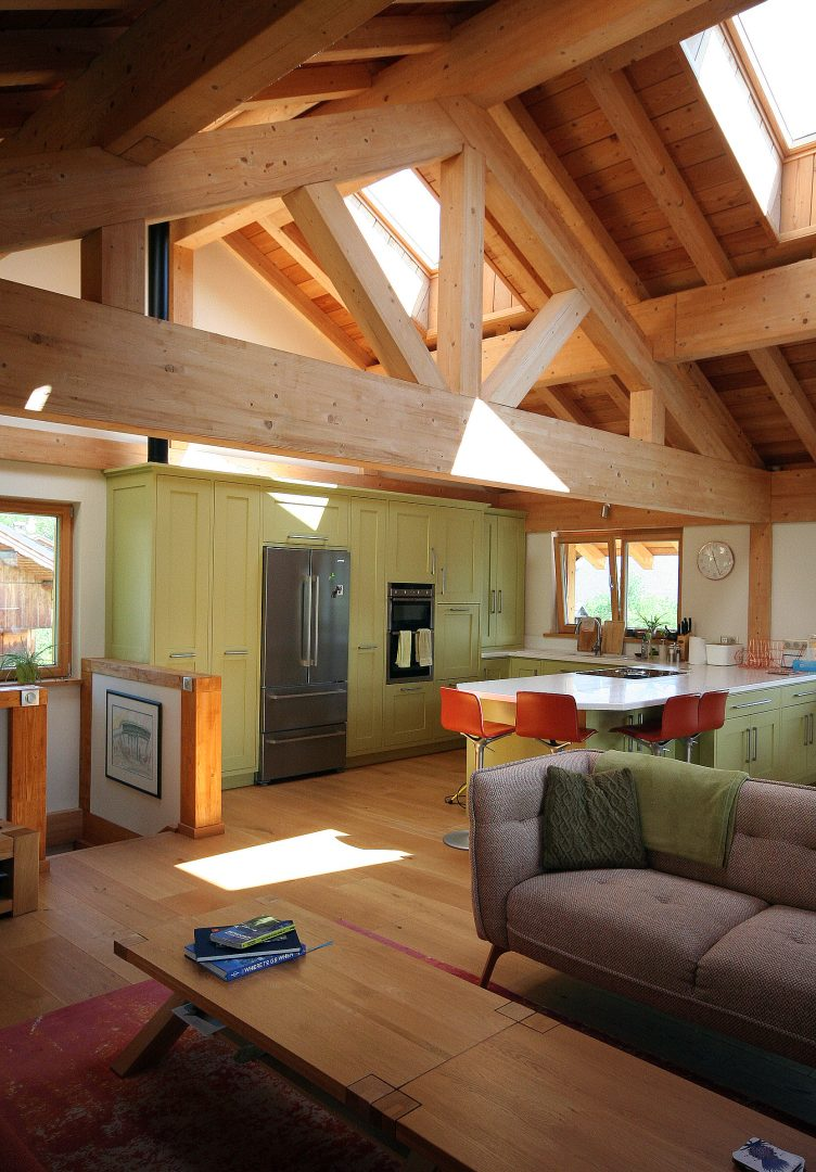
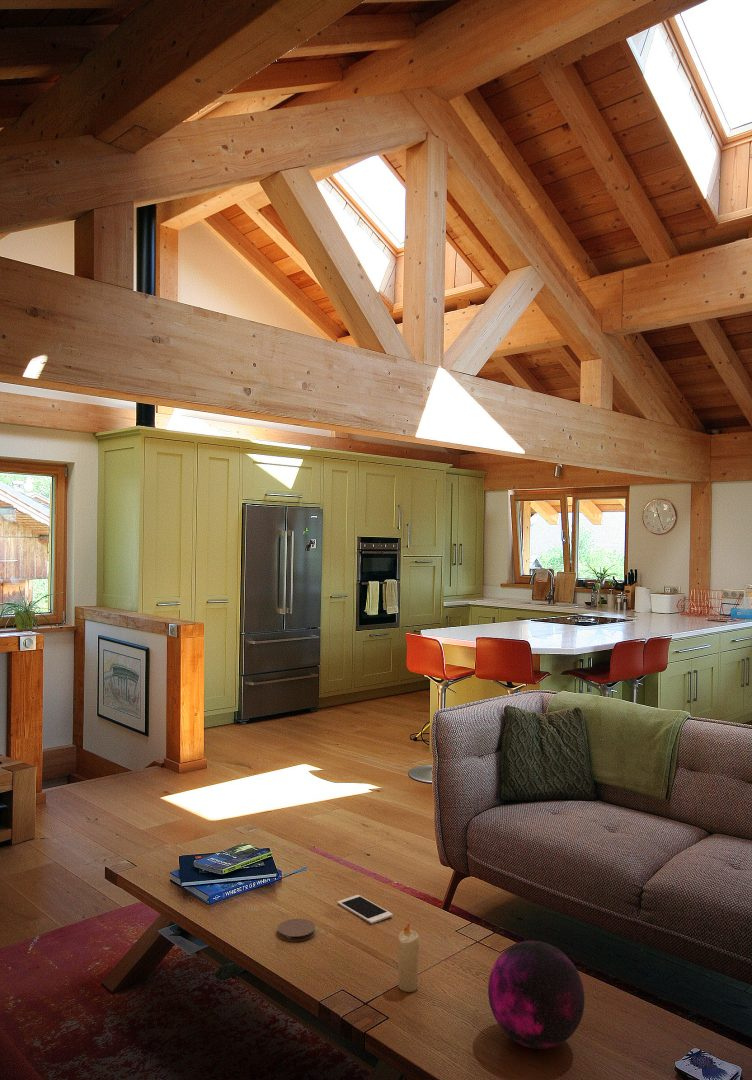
+ candle (408, 955)
+ cell phone (364, 908)
+ coaster (296, 929)
+ decorative orb (535, 993)
